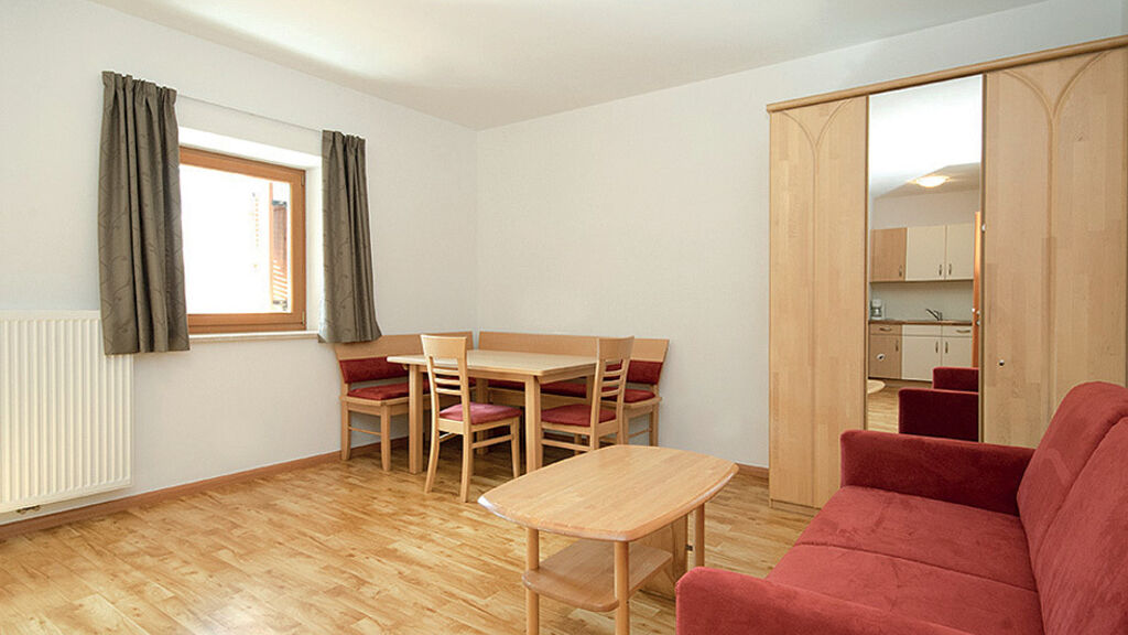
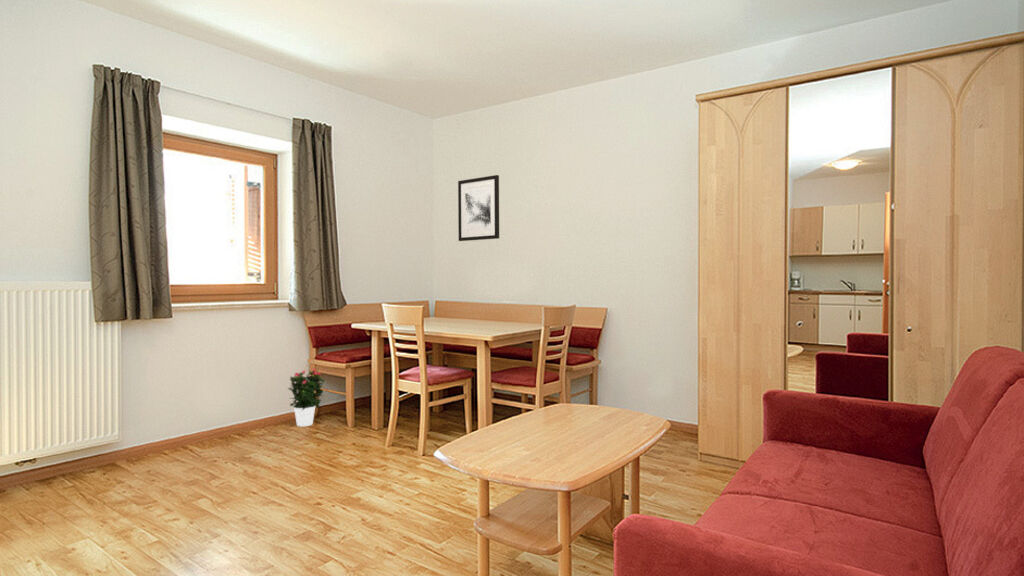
+ potted flower (305, 397)
+ wall art (478, 209)
